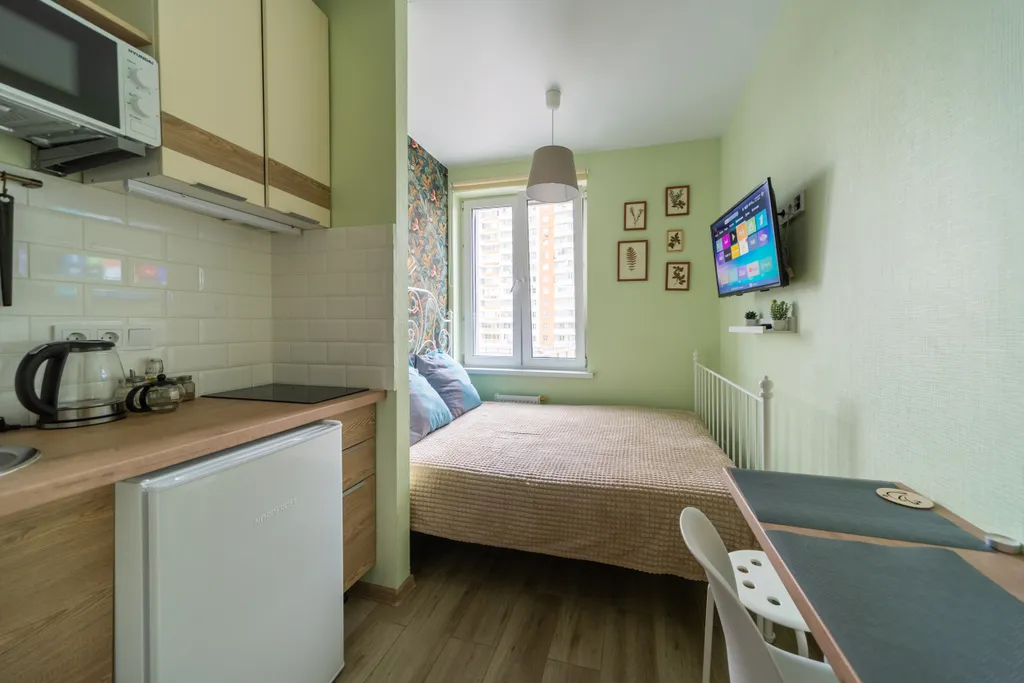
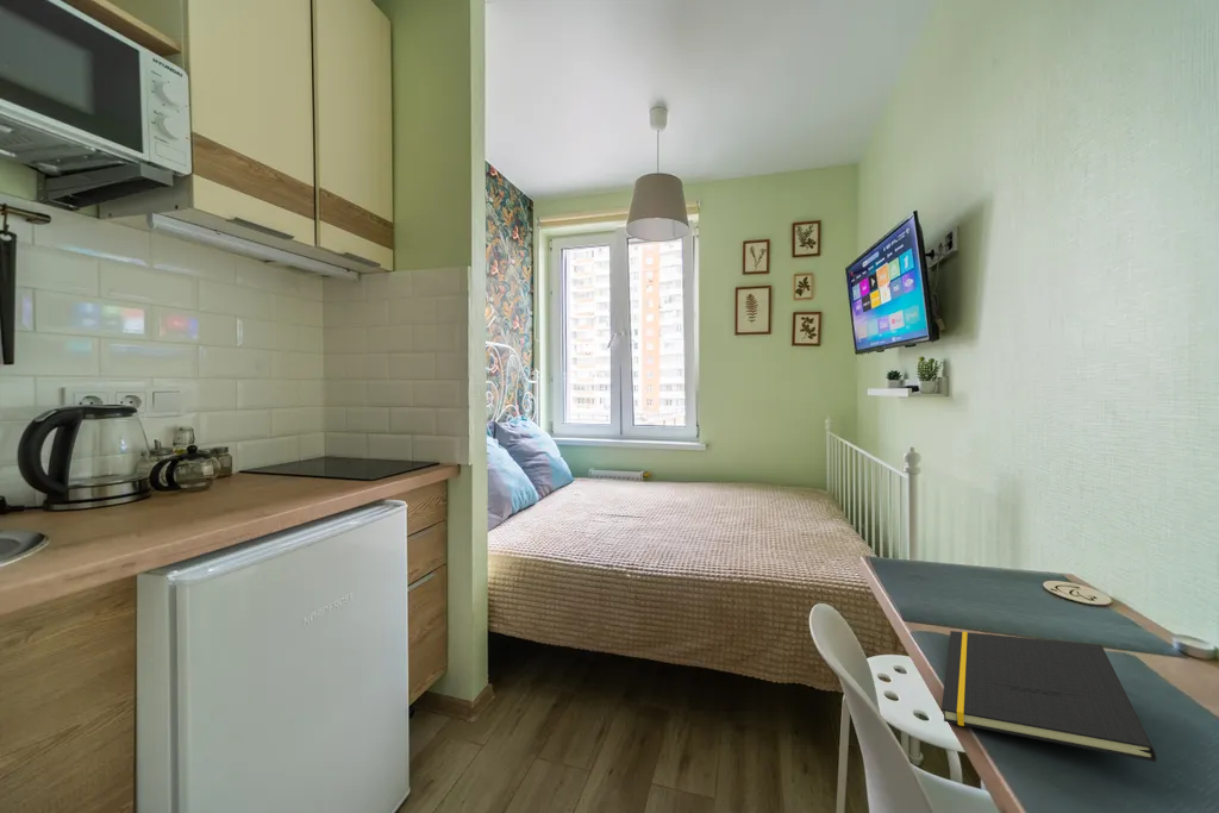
+ notepad (1027, 680)
